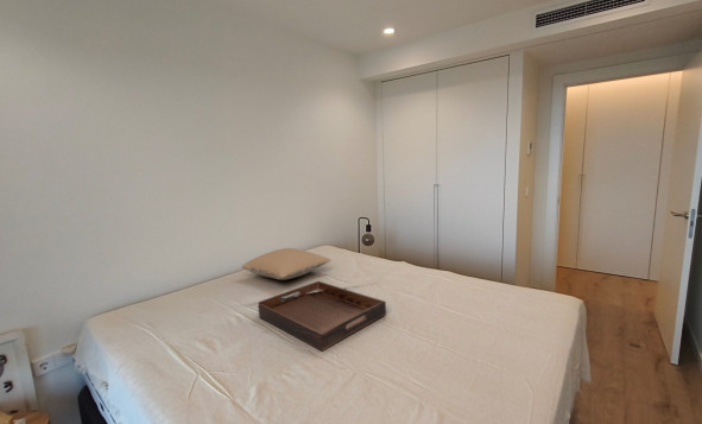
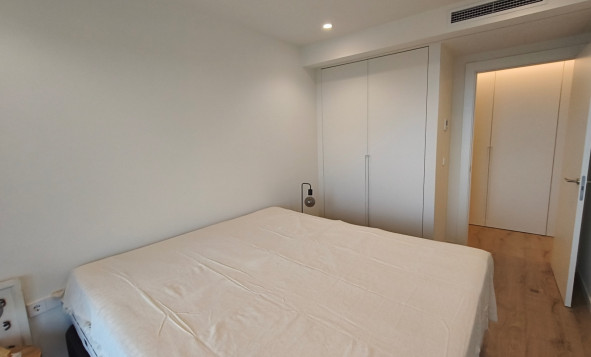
- pillow (286, 262)
- serving tray (320, 309)
